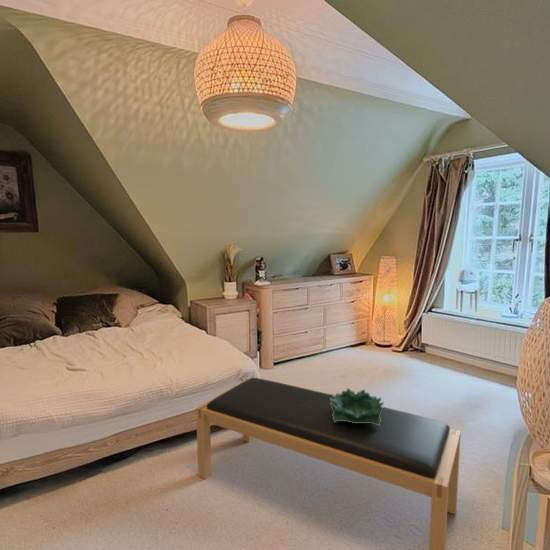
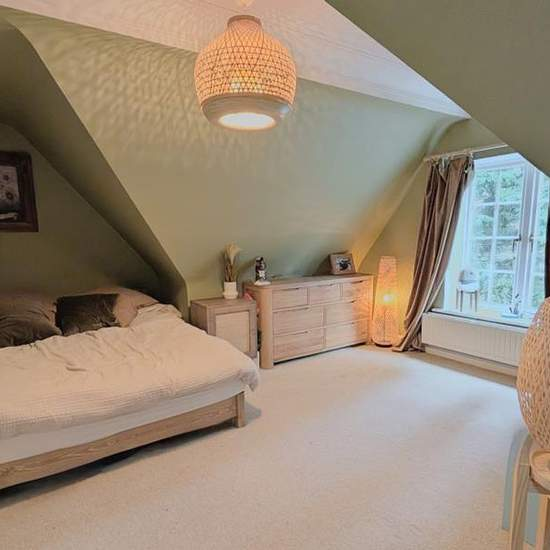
- bench (319, 450)
- decorative bowl (356, 407)
